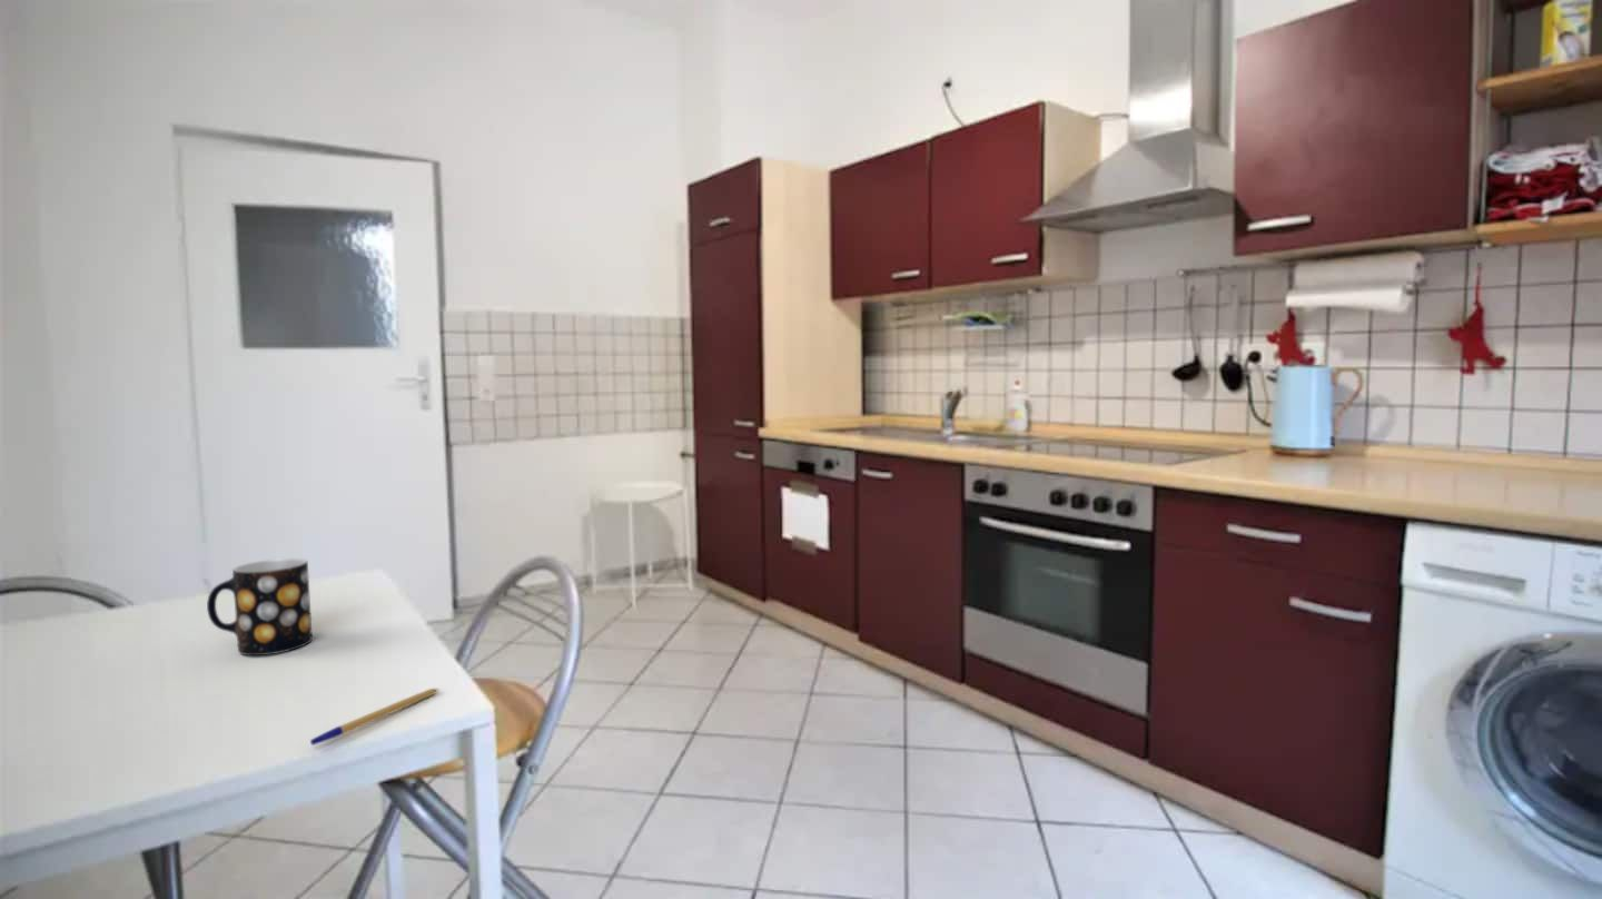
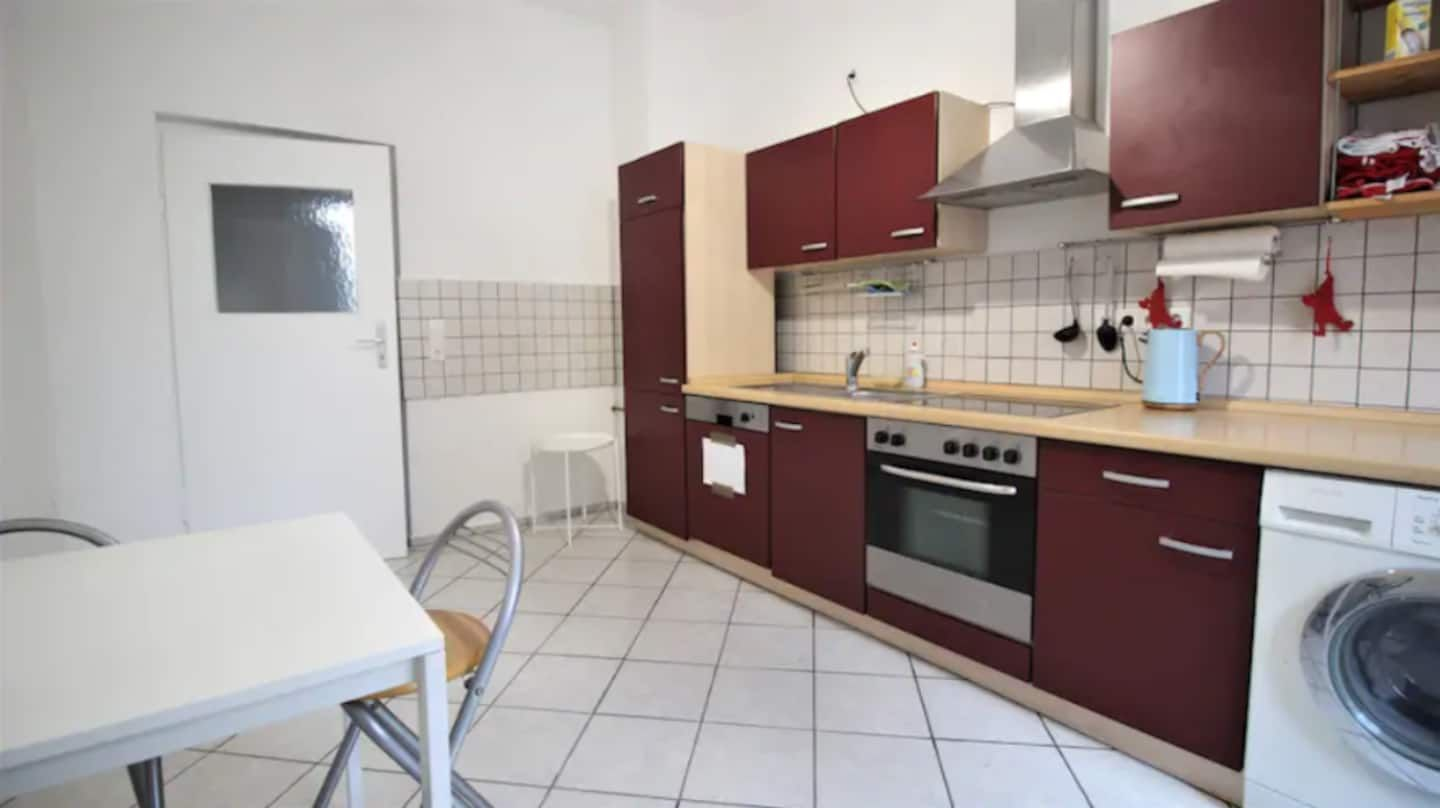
- pen (380, 713)
- mug (260, 606)
